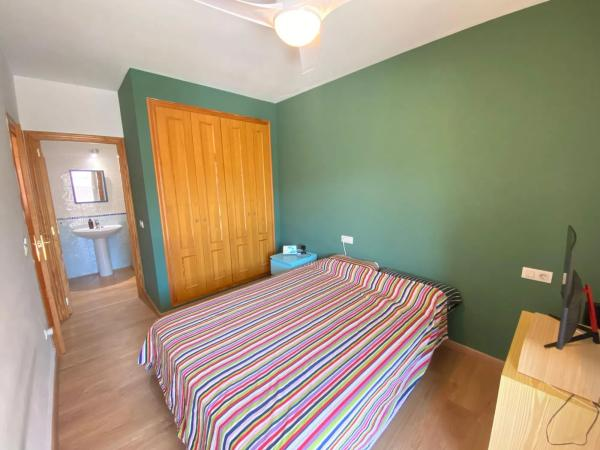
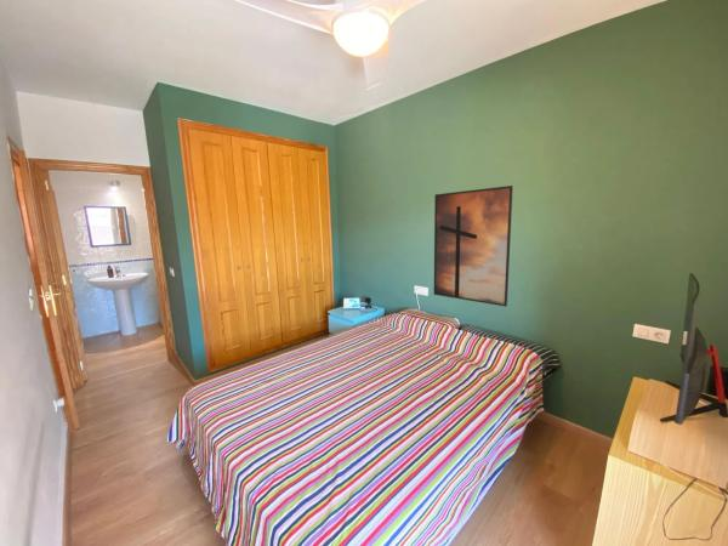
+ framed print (468, 246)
